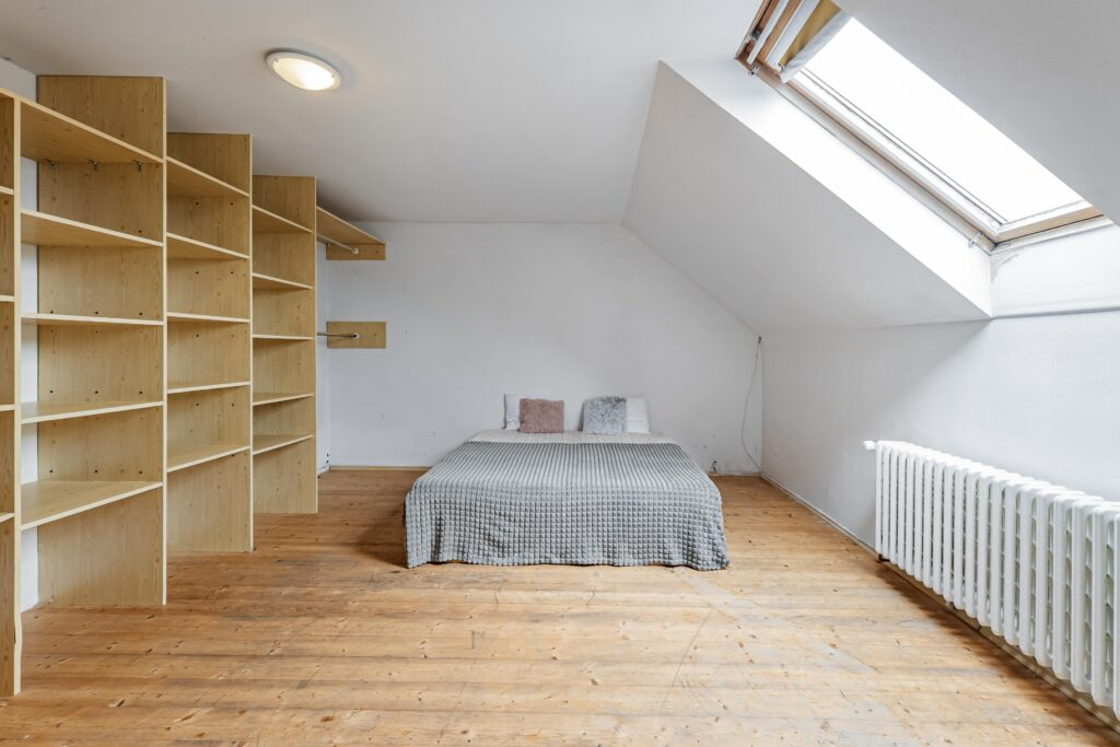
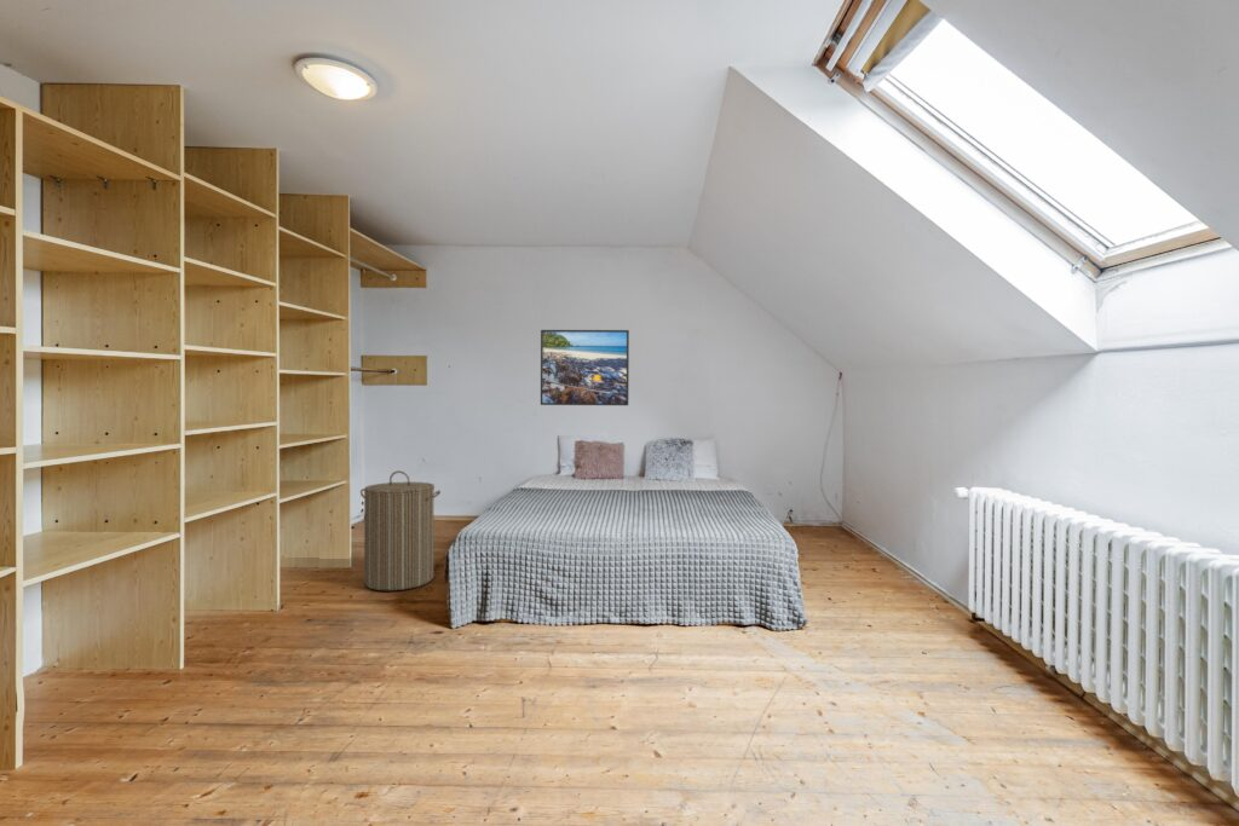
+ laundry hamper (399, 525)
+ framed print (584, 368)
